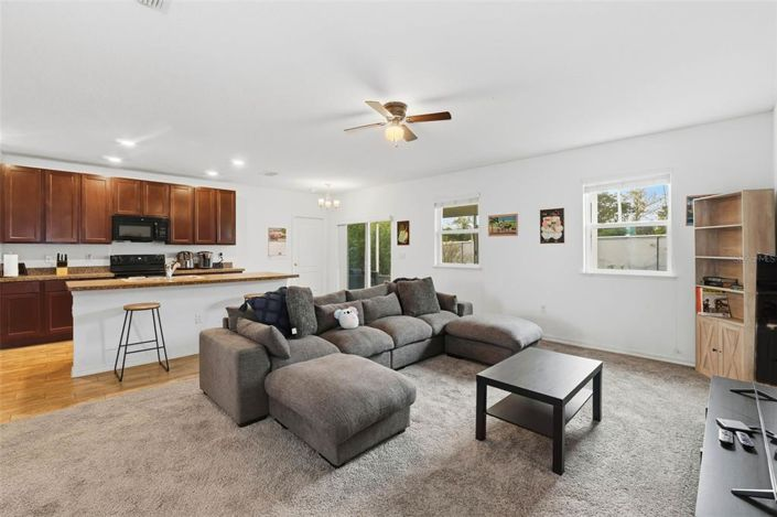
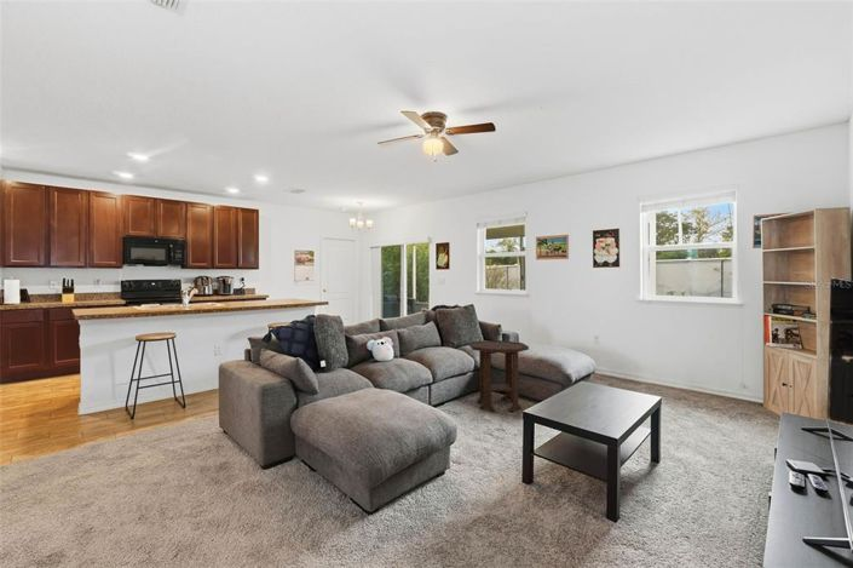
+ side table (490, 374)
